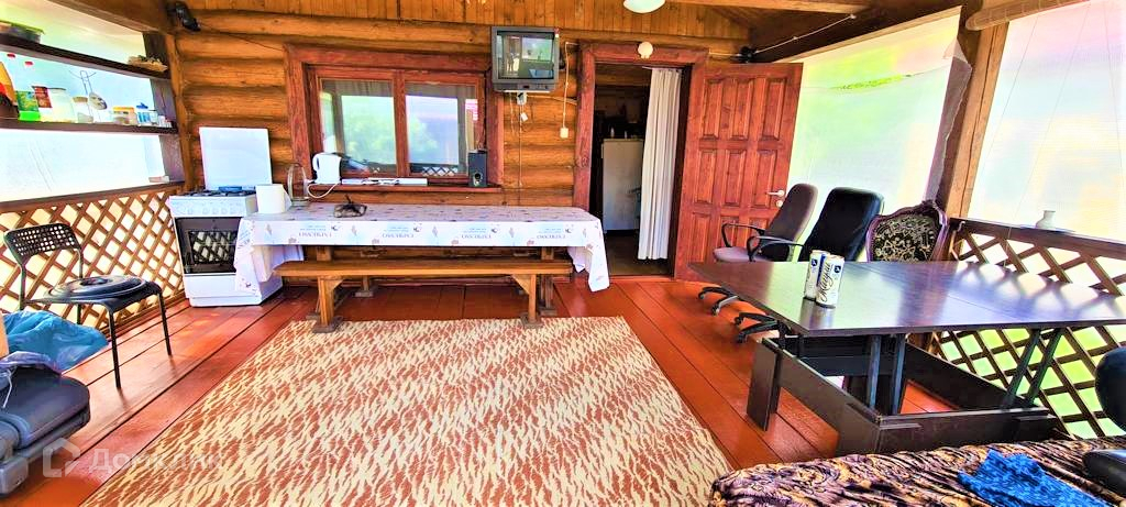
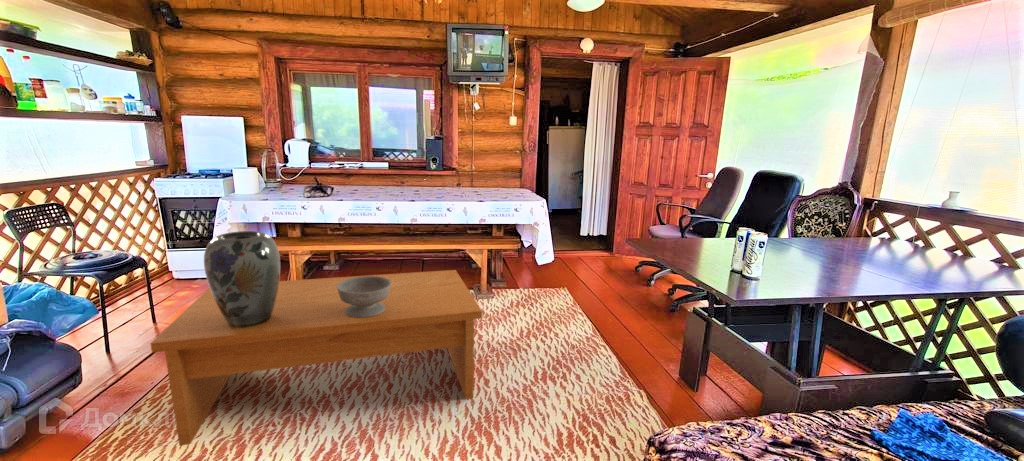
+ vase (245, 278)
+ bowl (364, 296)
+ coffee table (342, 339)
